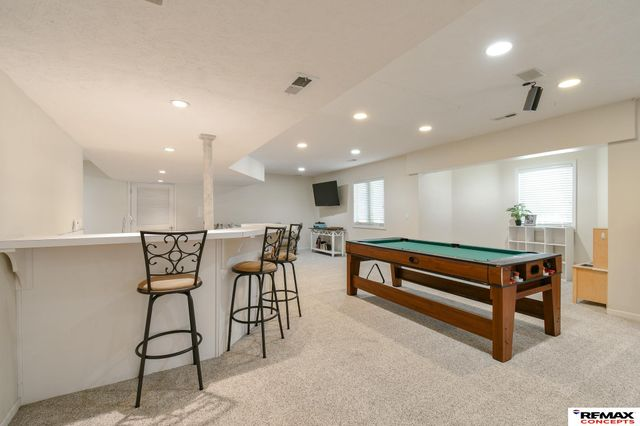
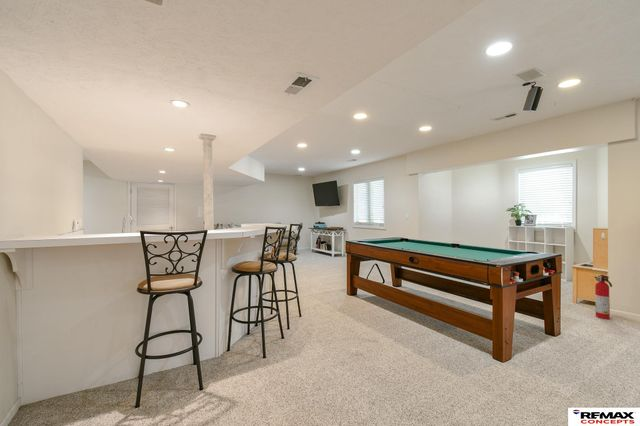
+ fire extinguisher (603, 296)
